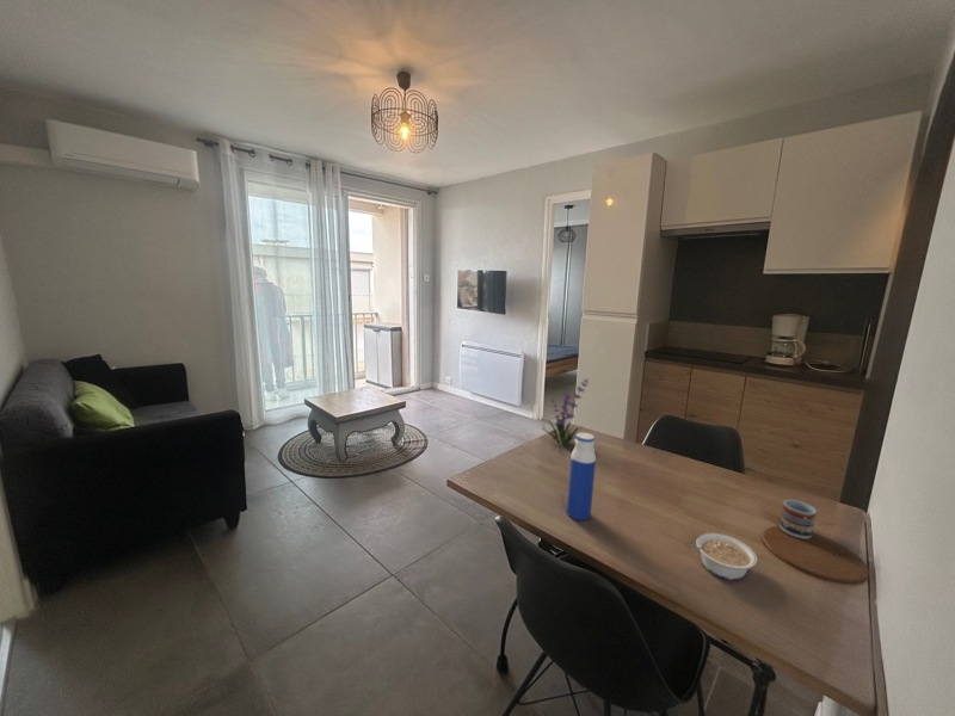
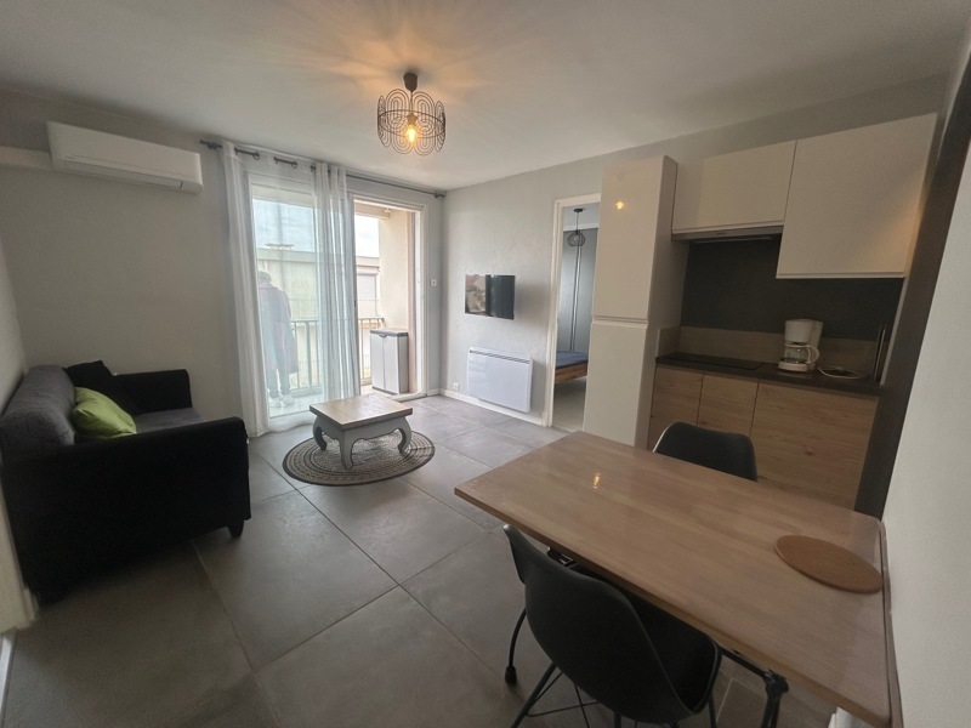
- cup (799, 517)
- legume (723, 556)
- water bottle (581, 475)
- plant (565, 411)
